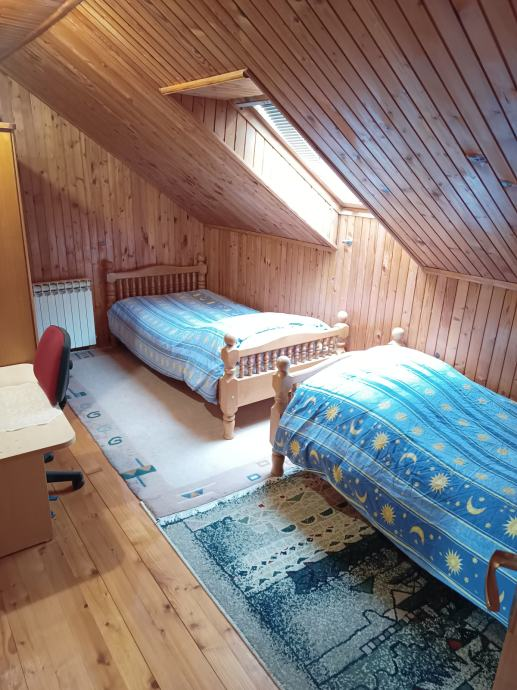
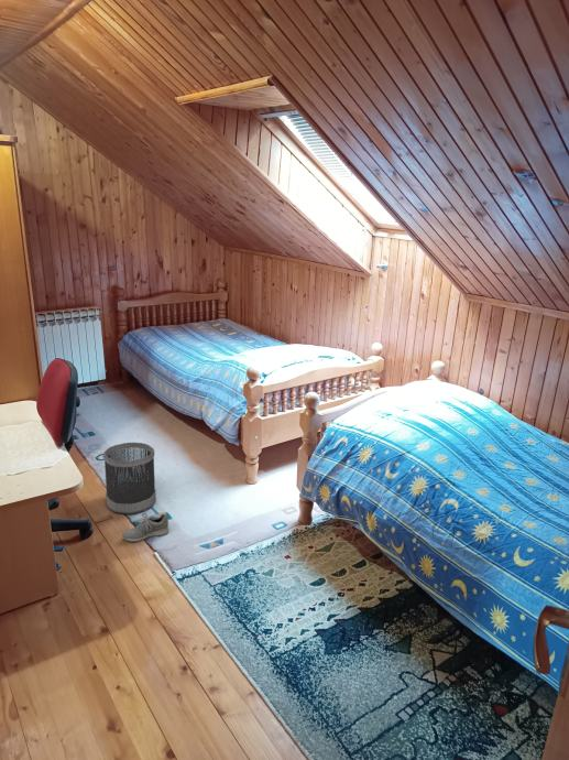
+ wastebasket (130, 477)
+ shoe (145, 524)
